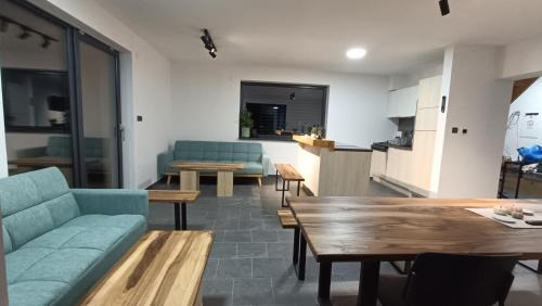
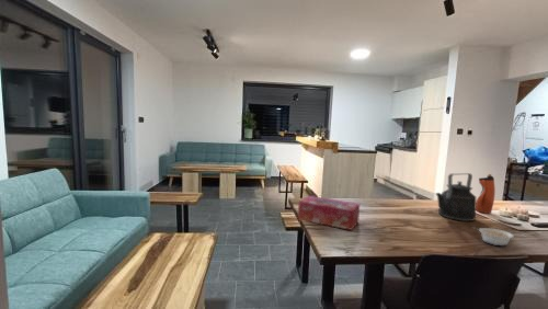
+ water bottle (486, 193)
+ legume (494, 236)
+ tissue box (328, 211)
+ kettle (453, 195)
